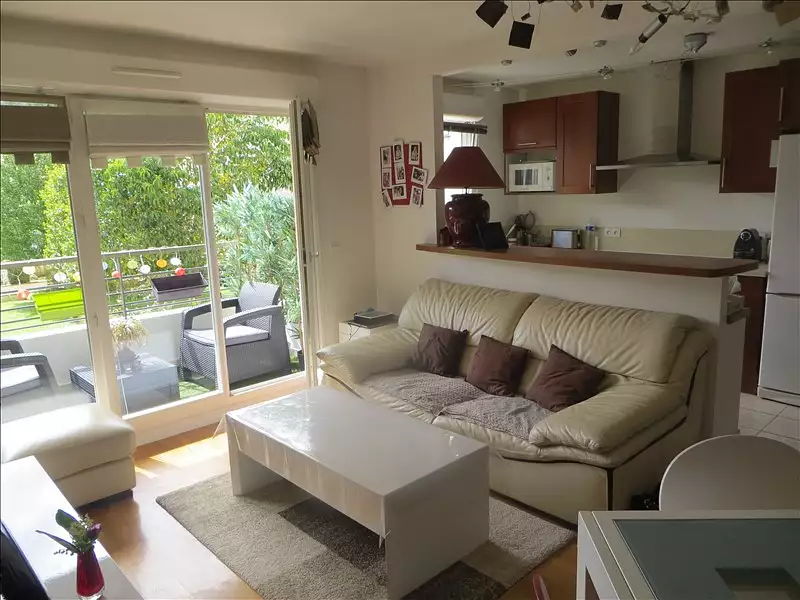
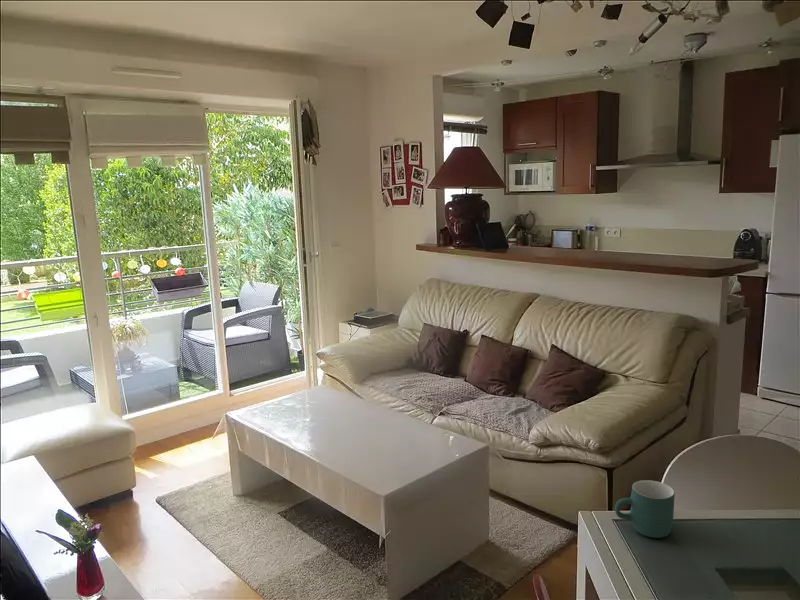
+ mug (646, 510)
